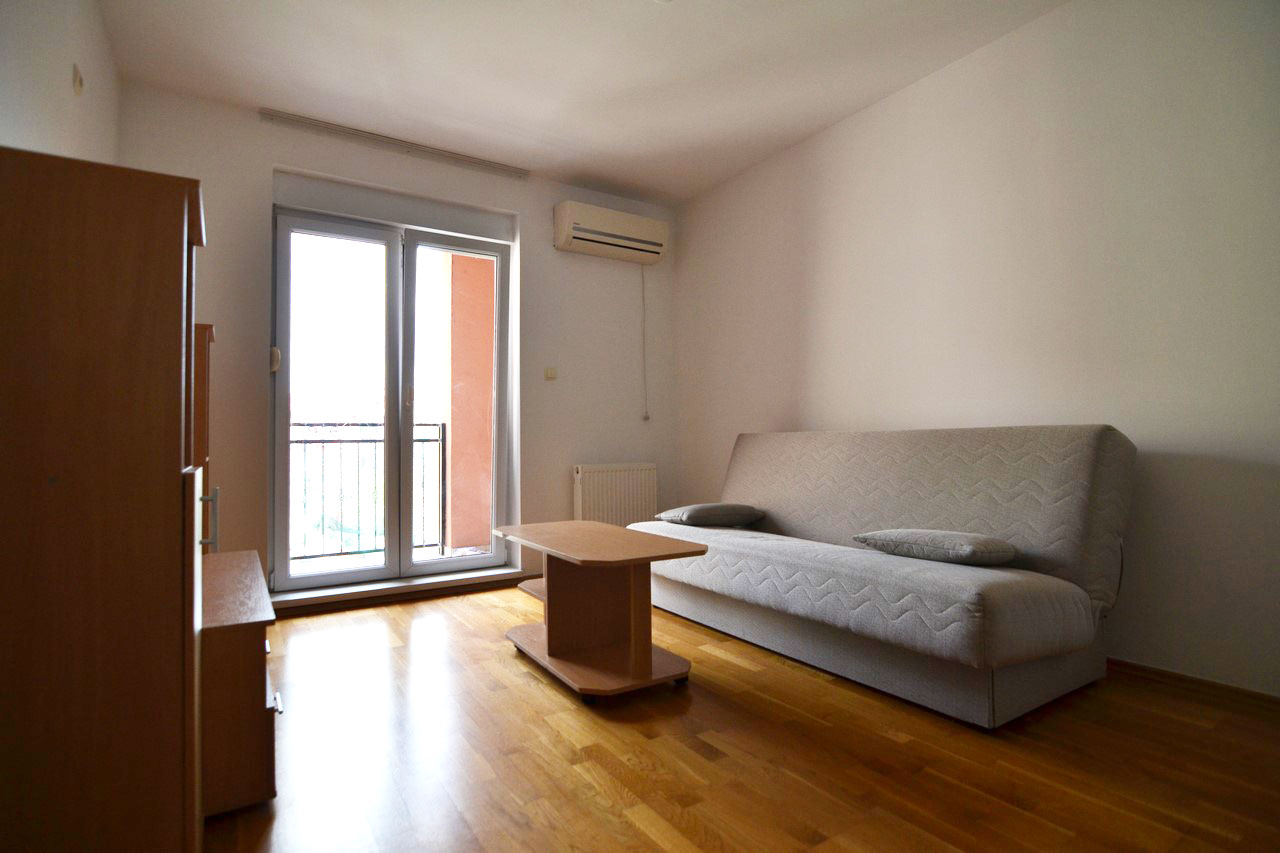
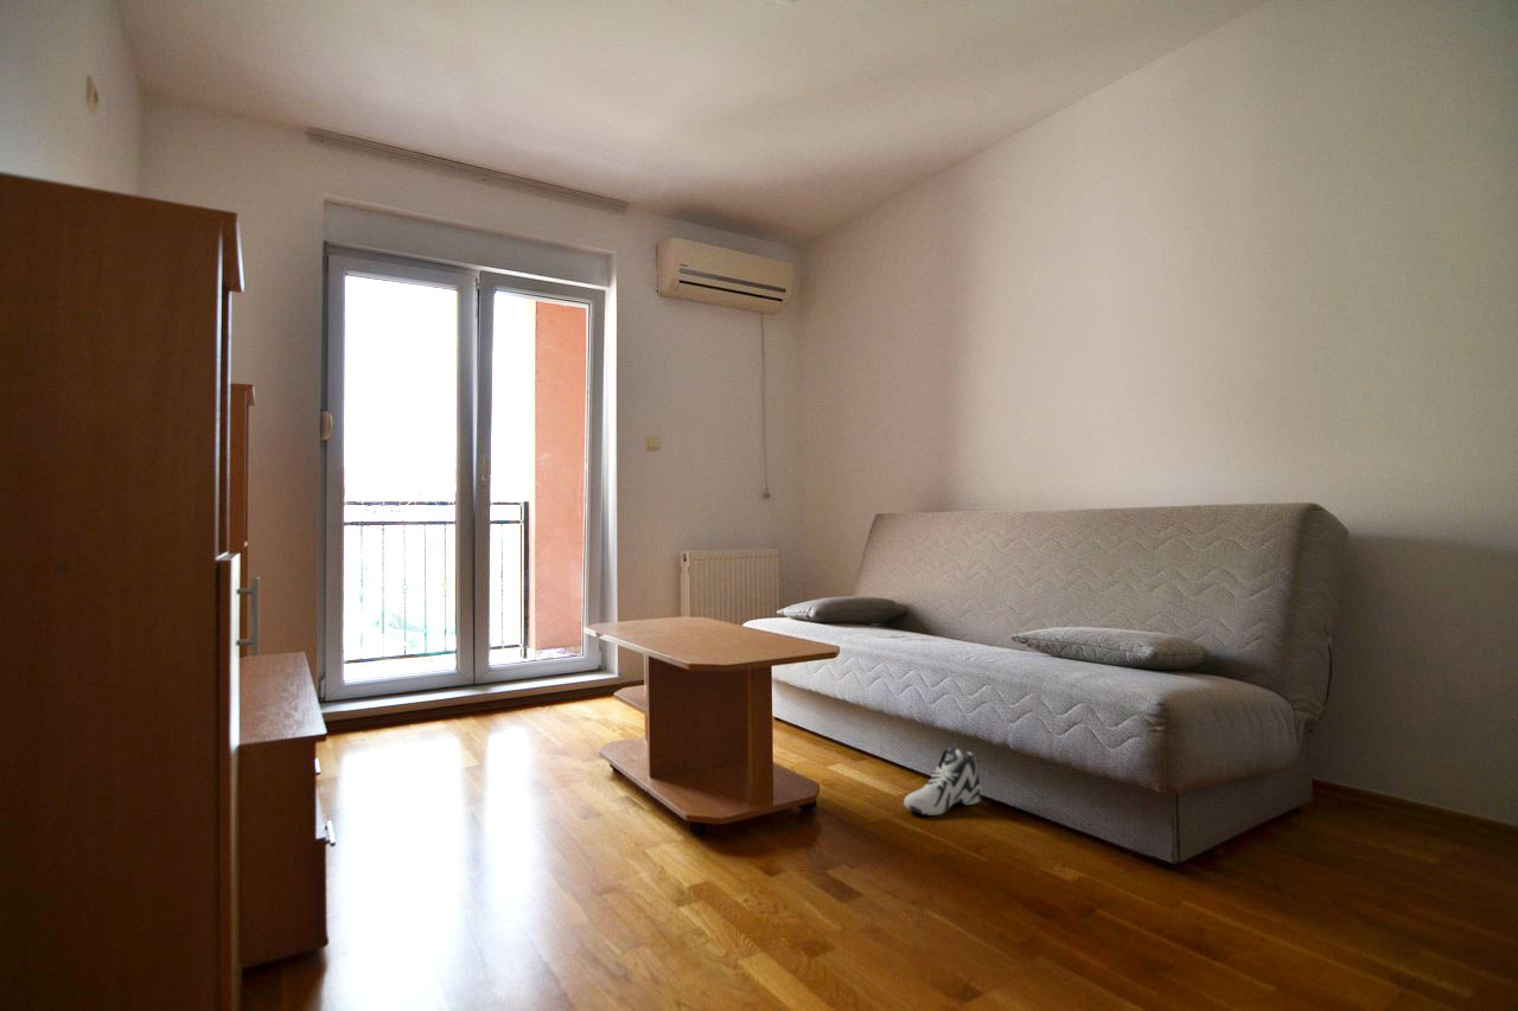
+ sneaker (943, 775)
